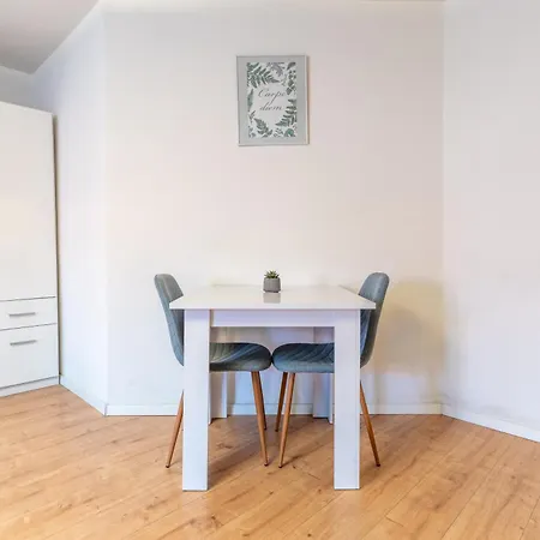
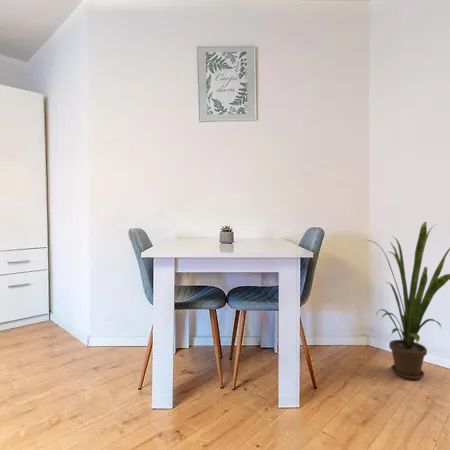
+ house plant (407, 296)
